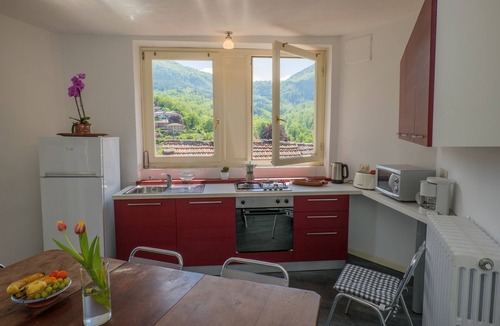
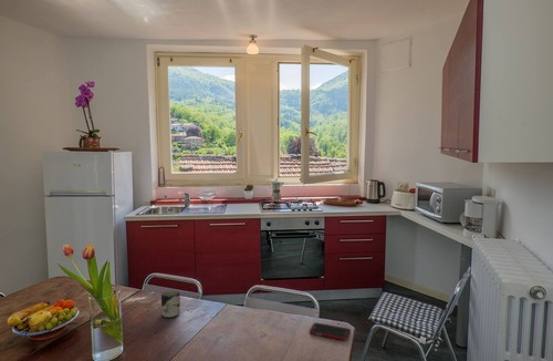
+ cup (169, 305)
+ cell phone (330, 331)
